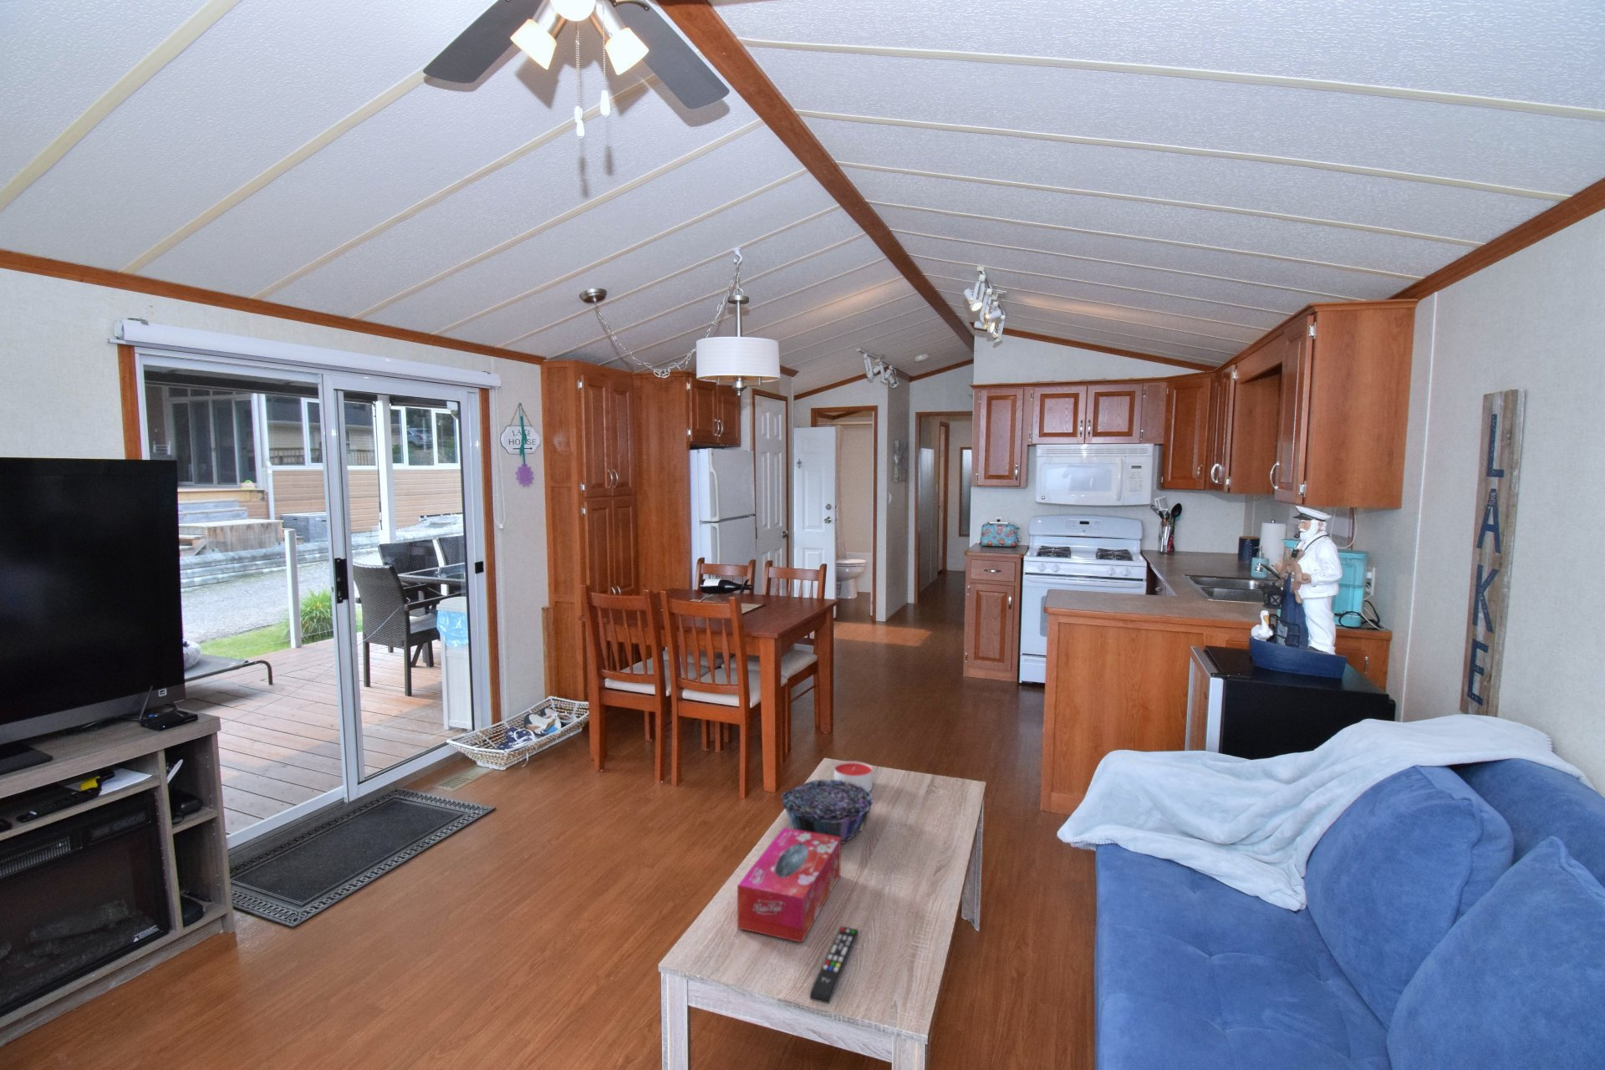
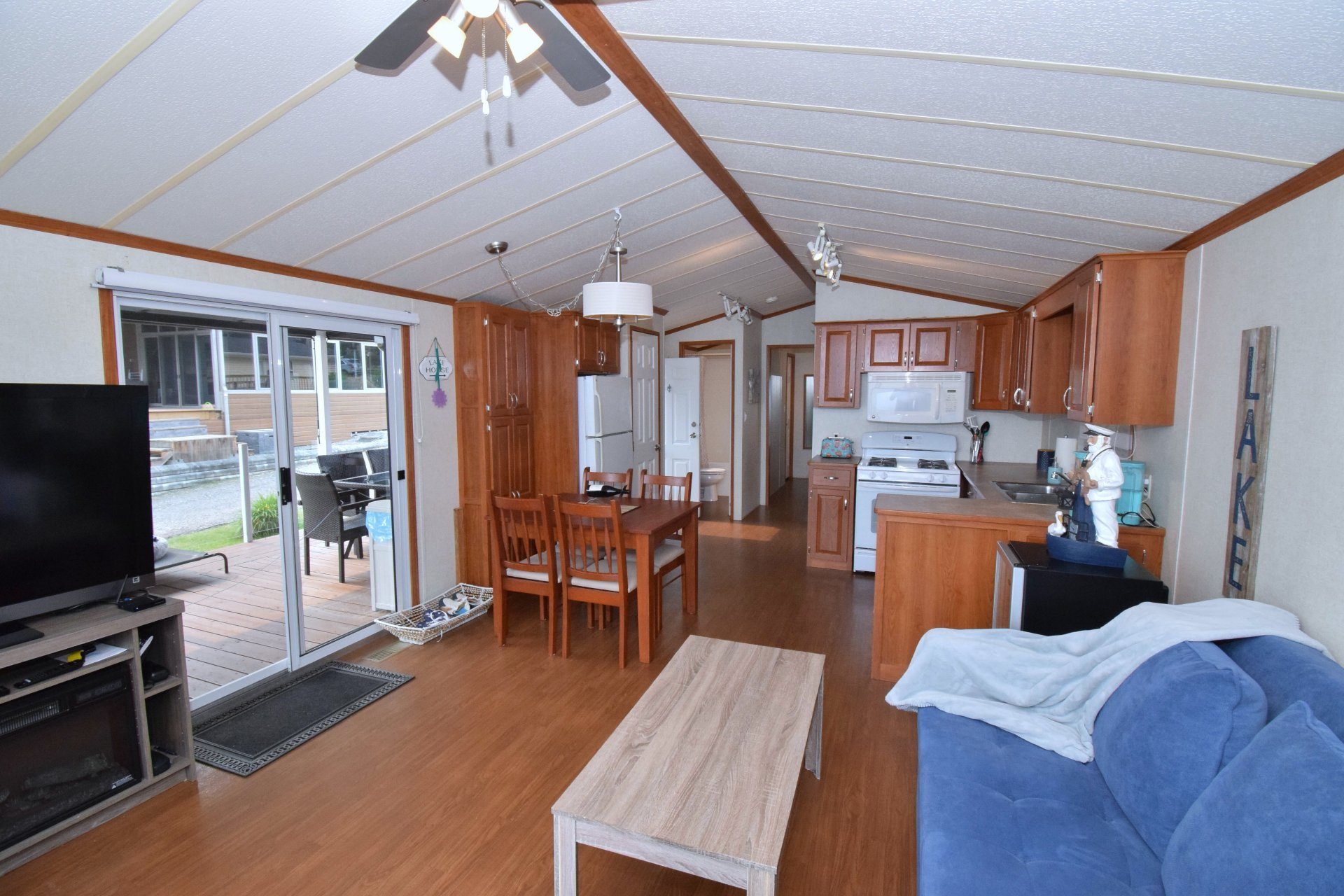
- candle (853, 776)
- tissue box (792, 879)
- remote control (835, 961)
- decorative bowl (826, 812)
